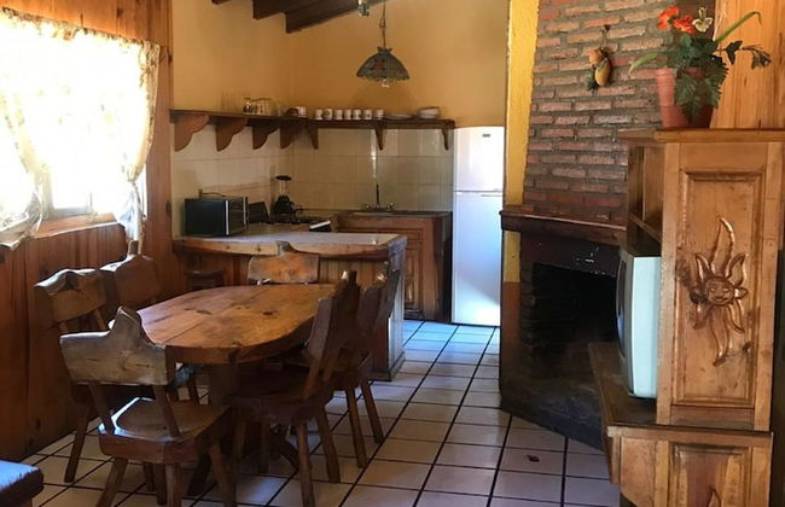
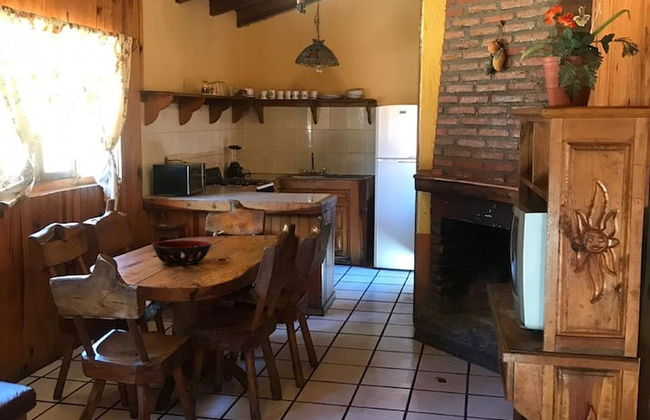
+ decorative bowl (182, 252)
